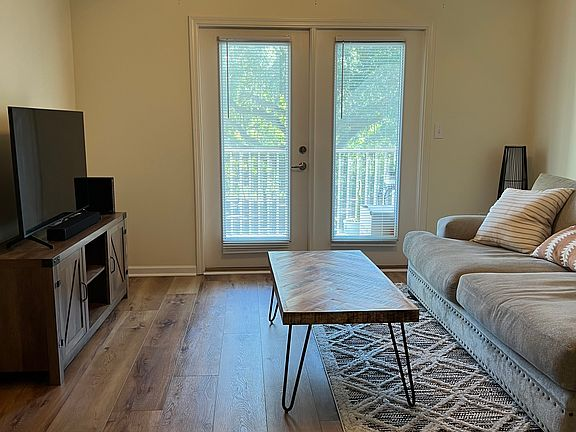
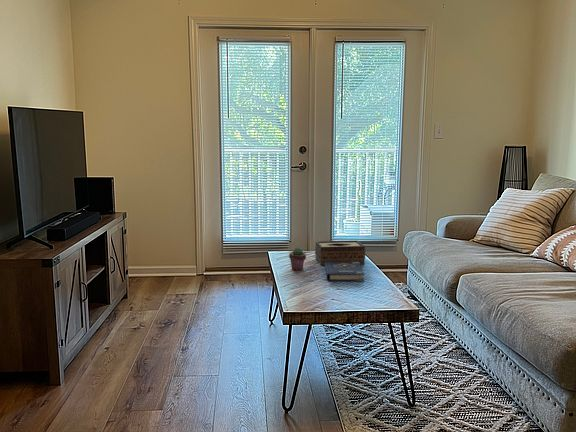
+ book (343, 271)
+ tissue box (339, 252)
+ potted succulent (297, 258)
